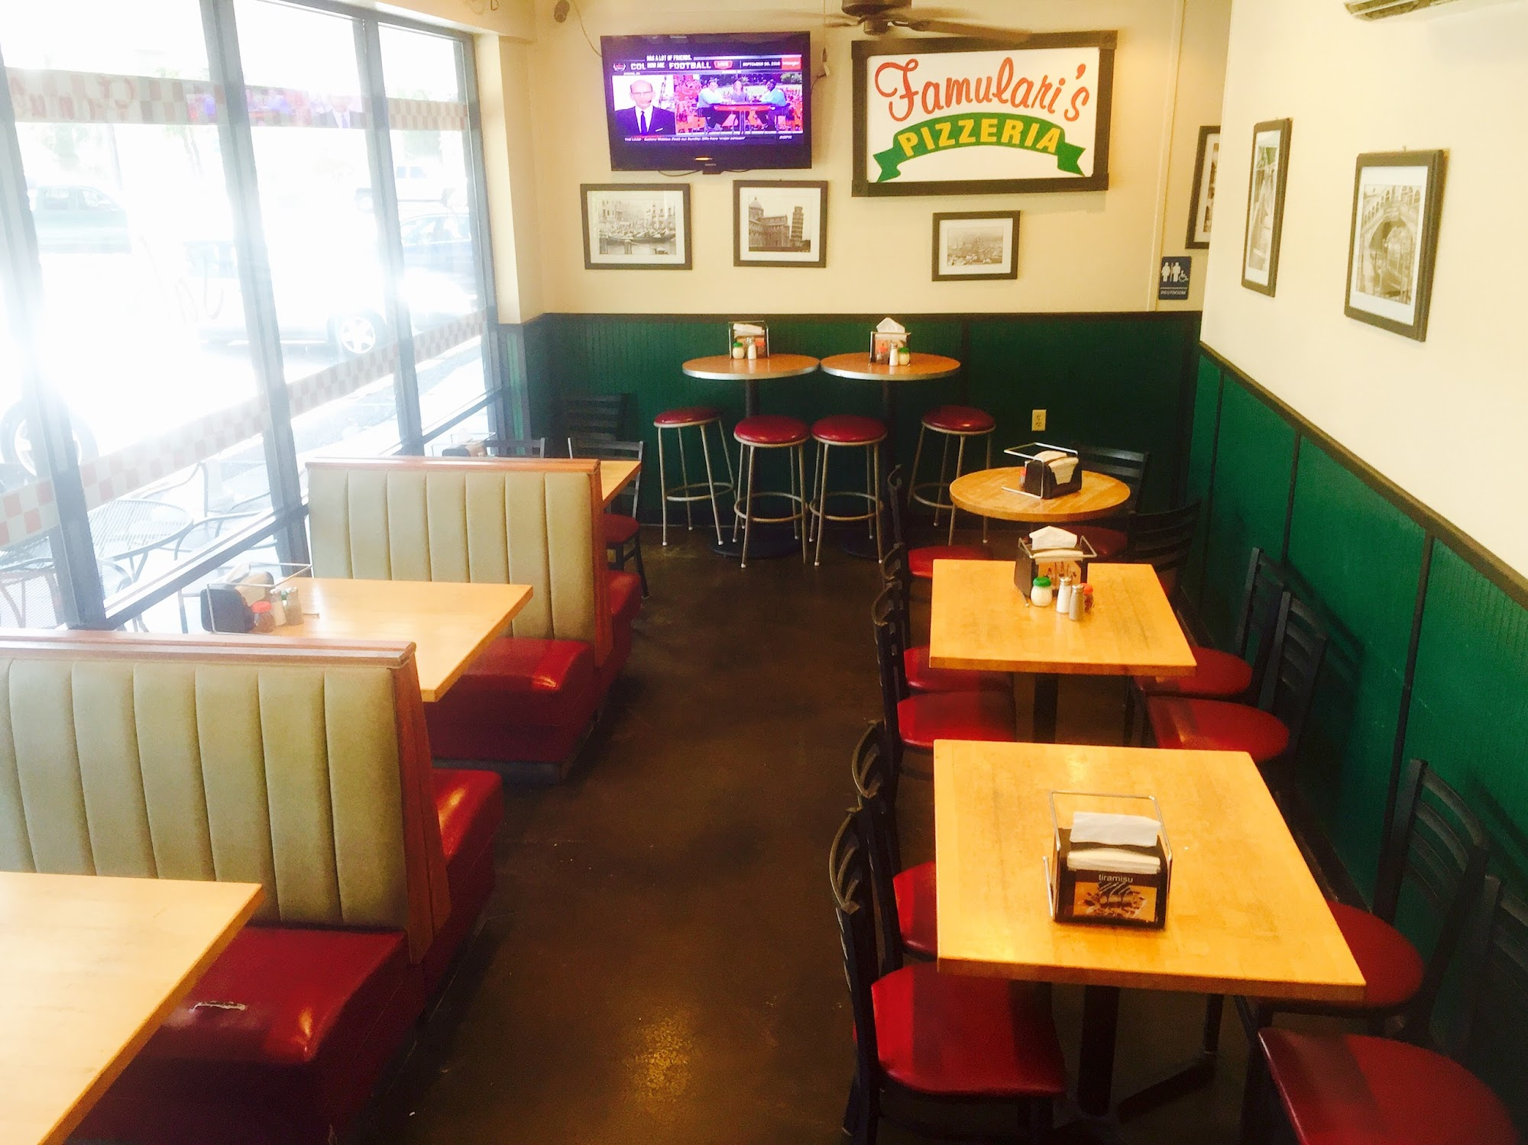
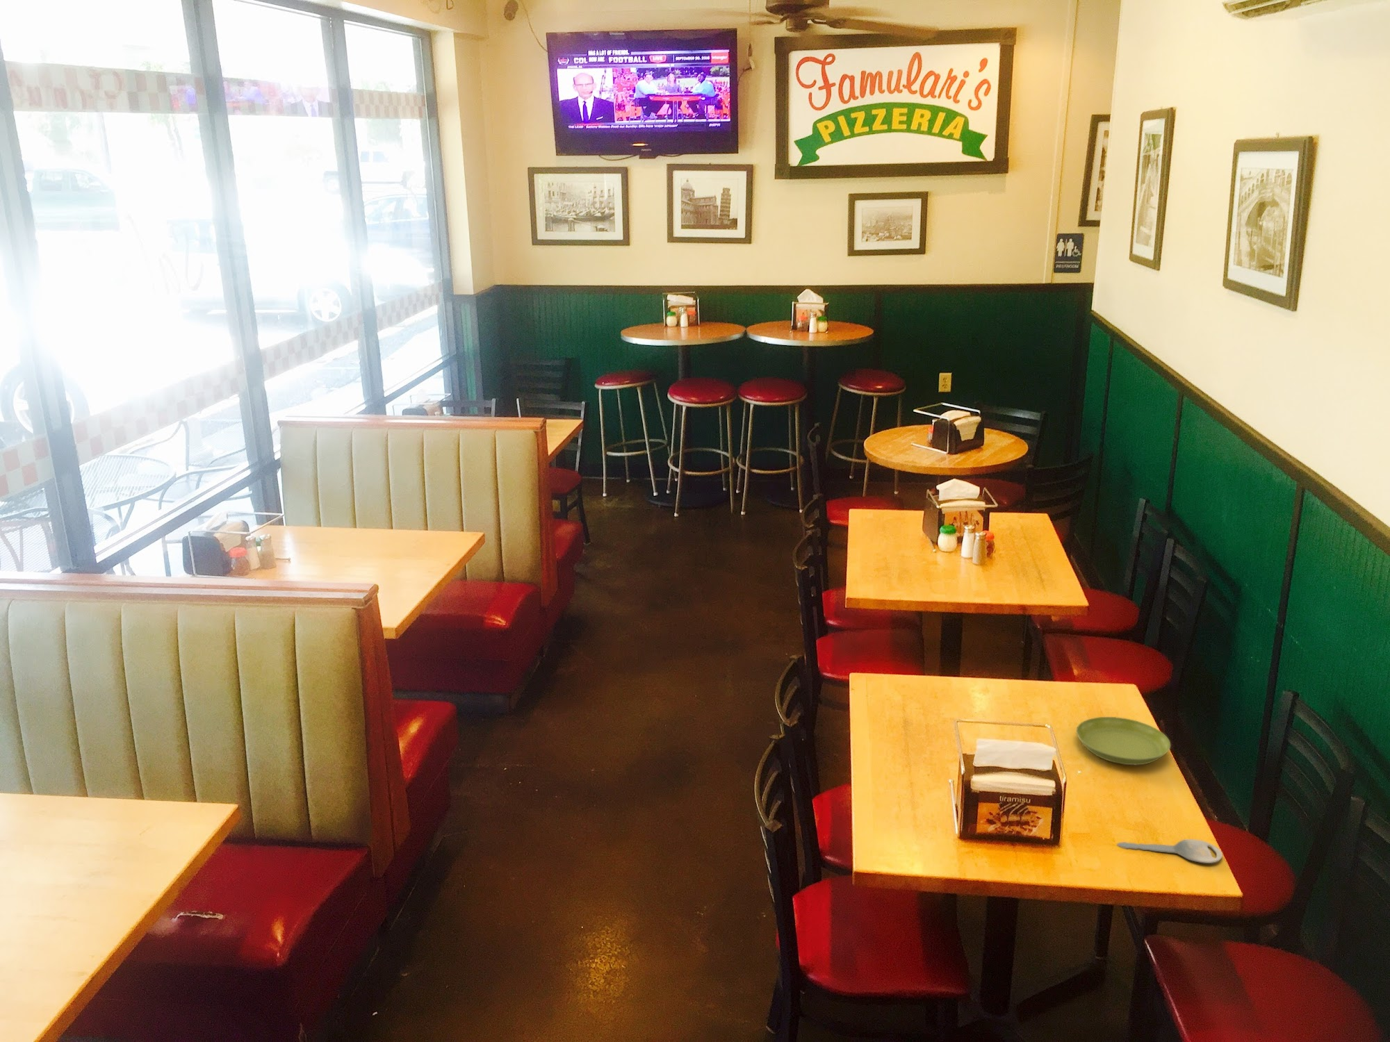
+ saucer (1122, 742)
+ key (1168, 848)
